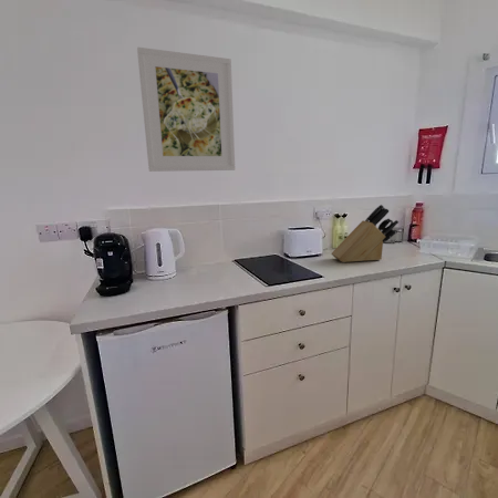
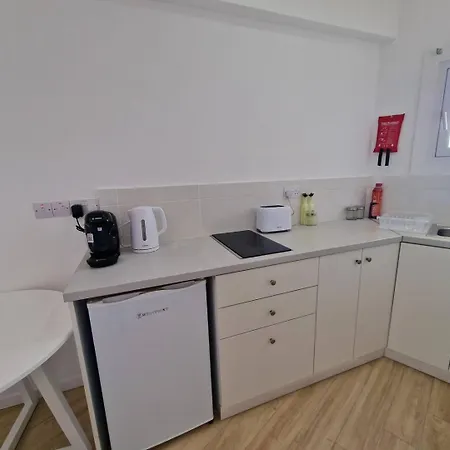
- knife block (364, 232)
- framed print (190, 114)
